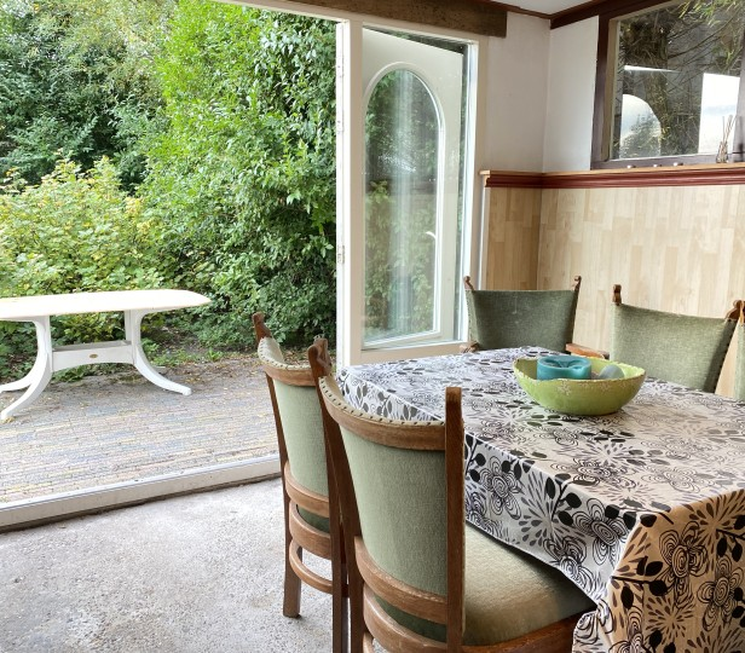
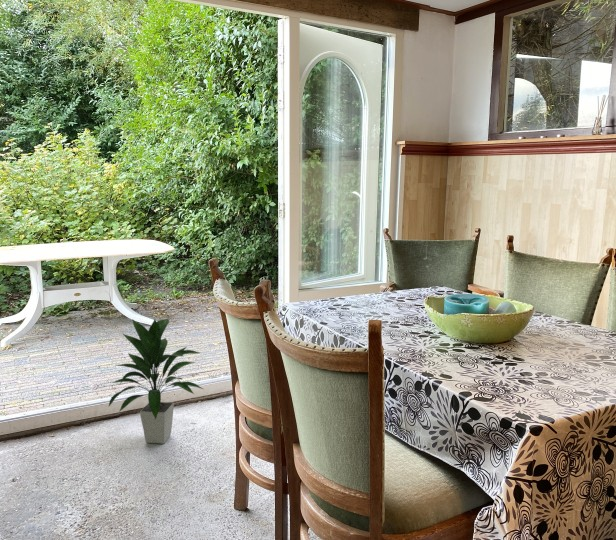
+ indoor plant (153, 377)
